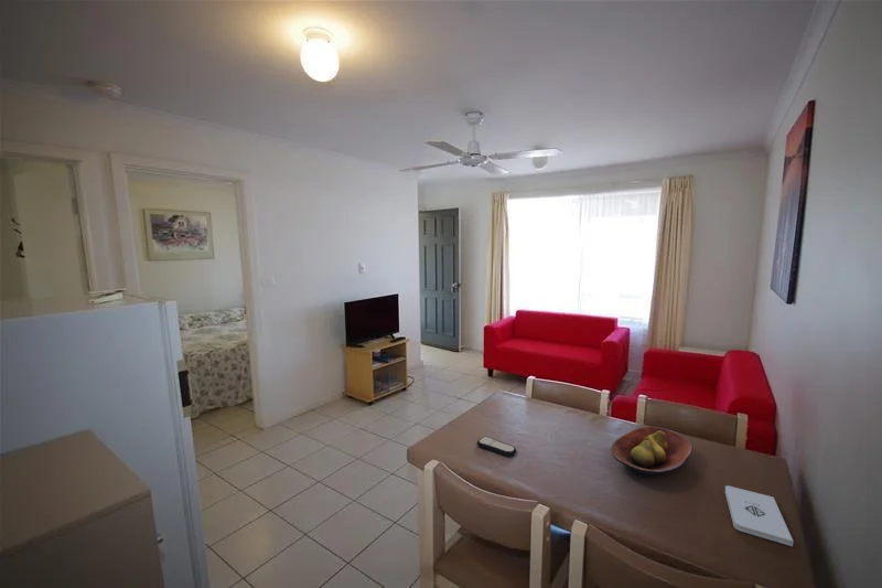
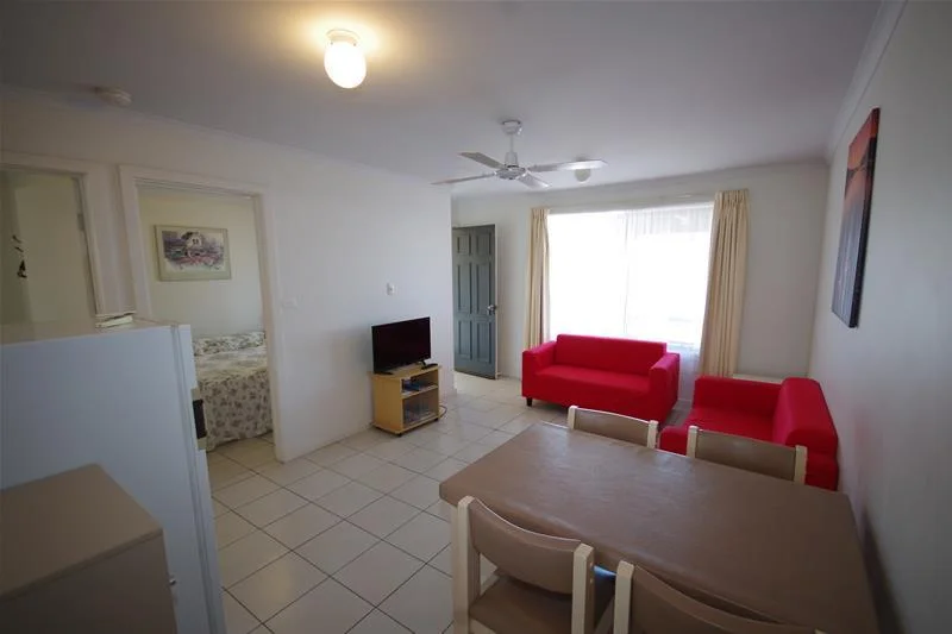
- notepad (754, 512)
- remote control (496, 446)
- fruit bowl (652, 448)
